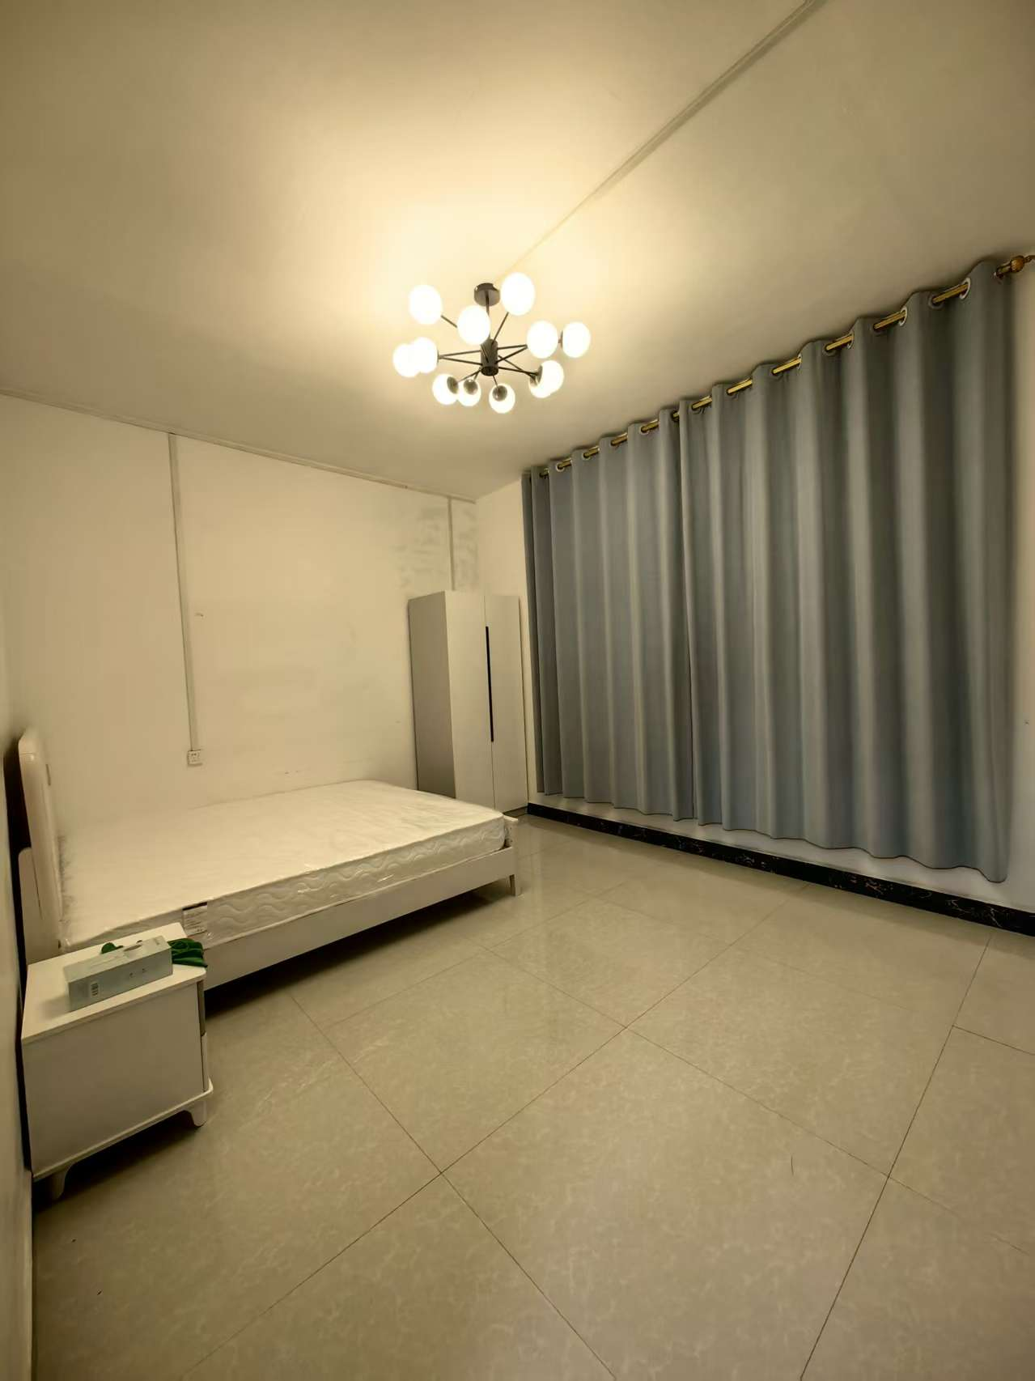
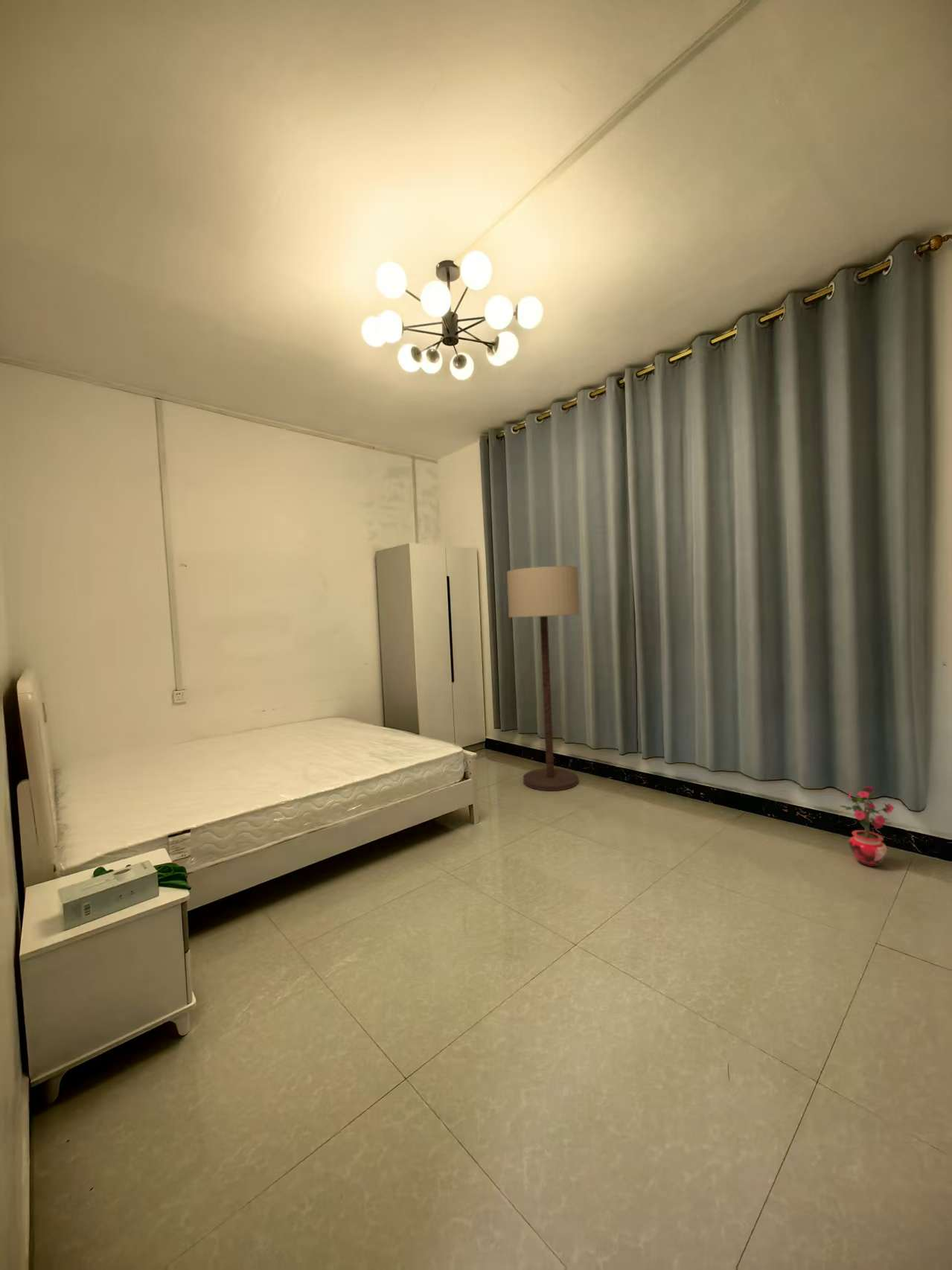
+ potted plant (865, 823)
+ floor lamp (546, 676)
